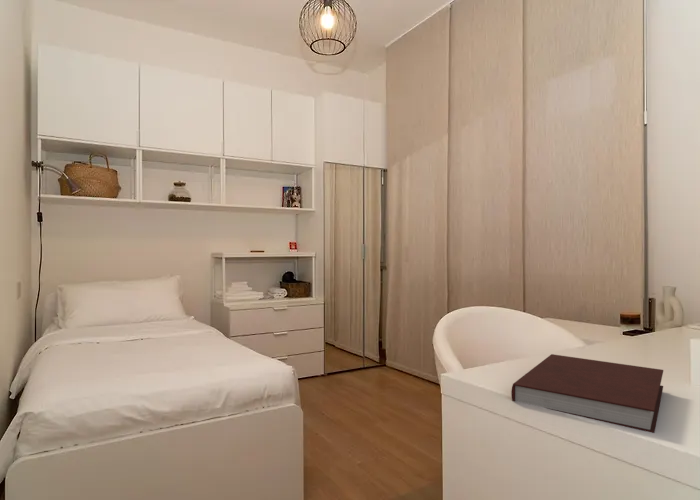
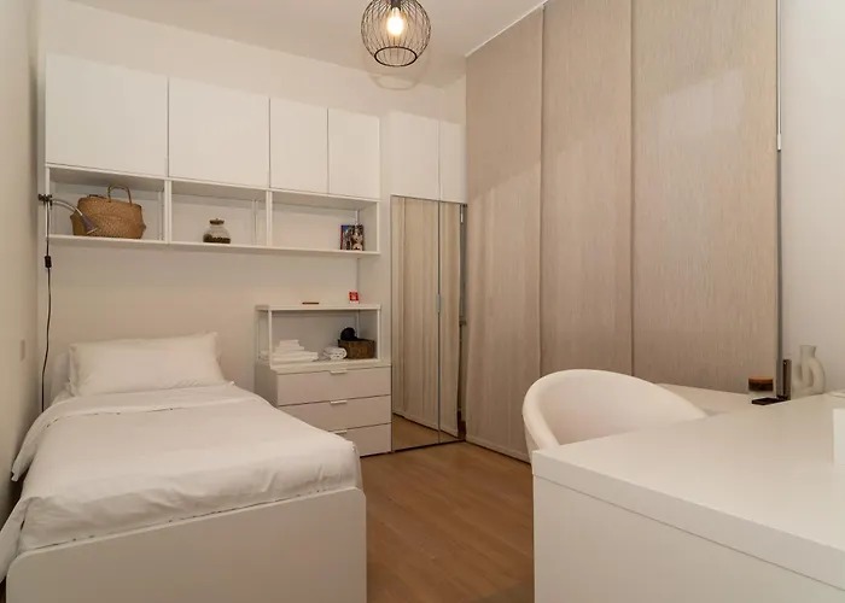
- notebook (591, 385)
